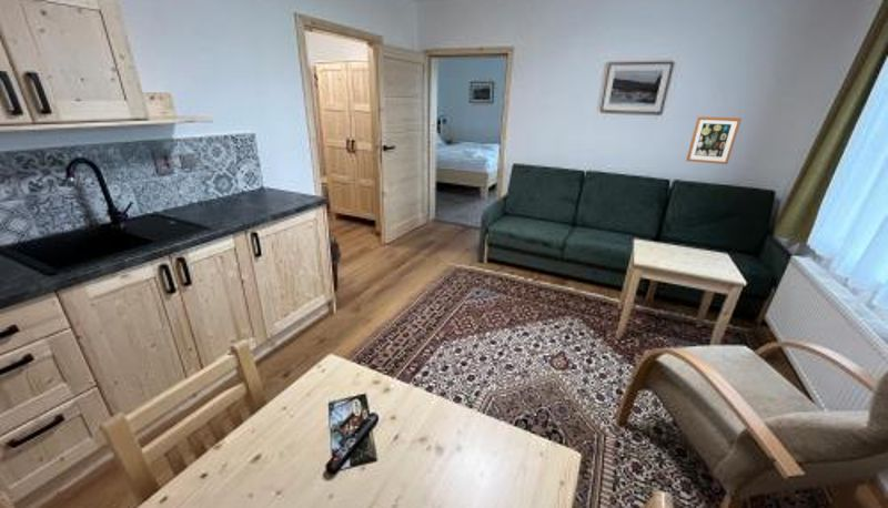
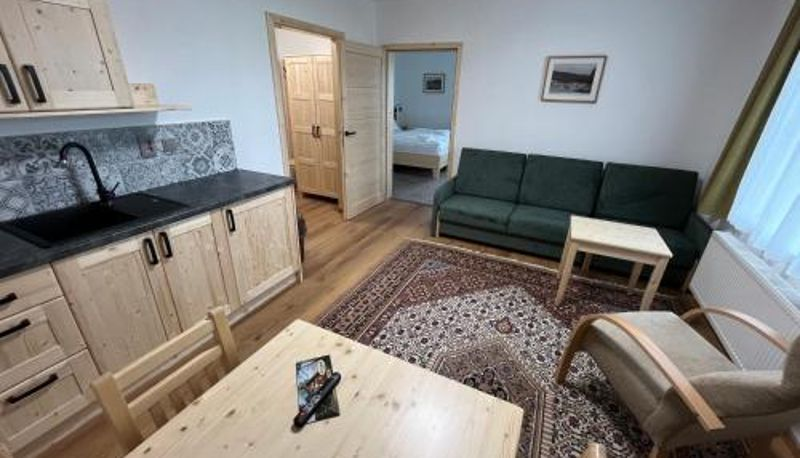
- wall art (713, 140)
